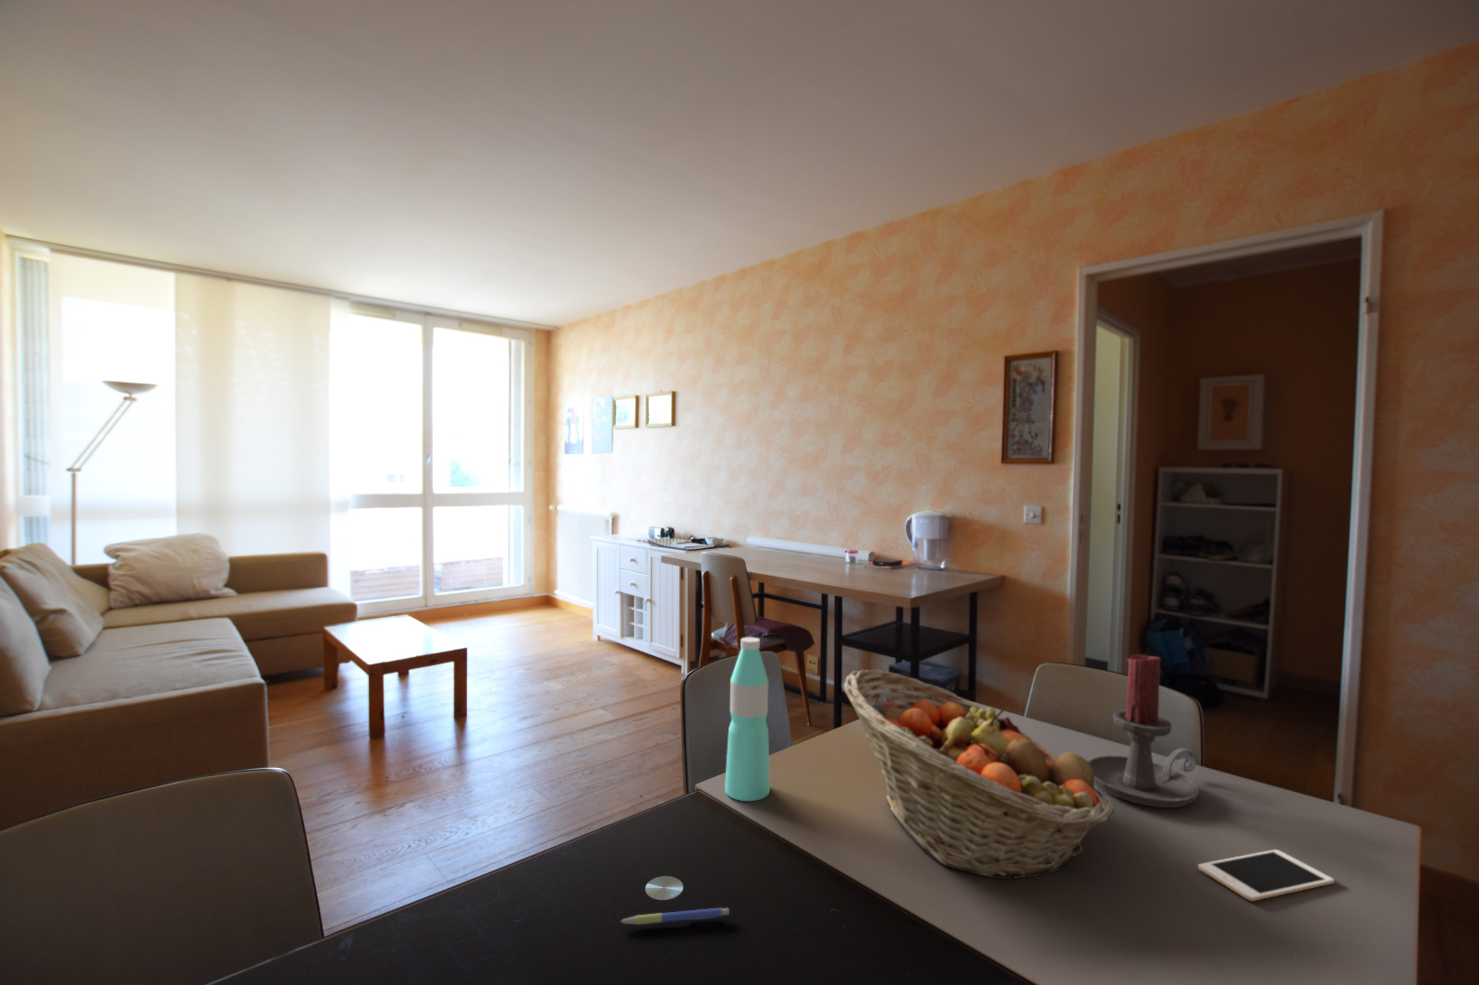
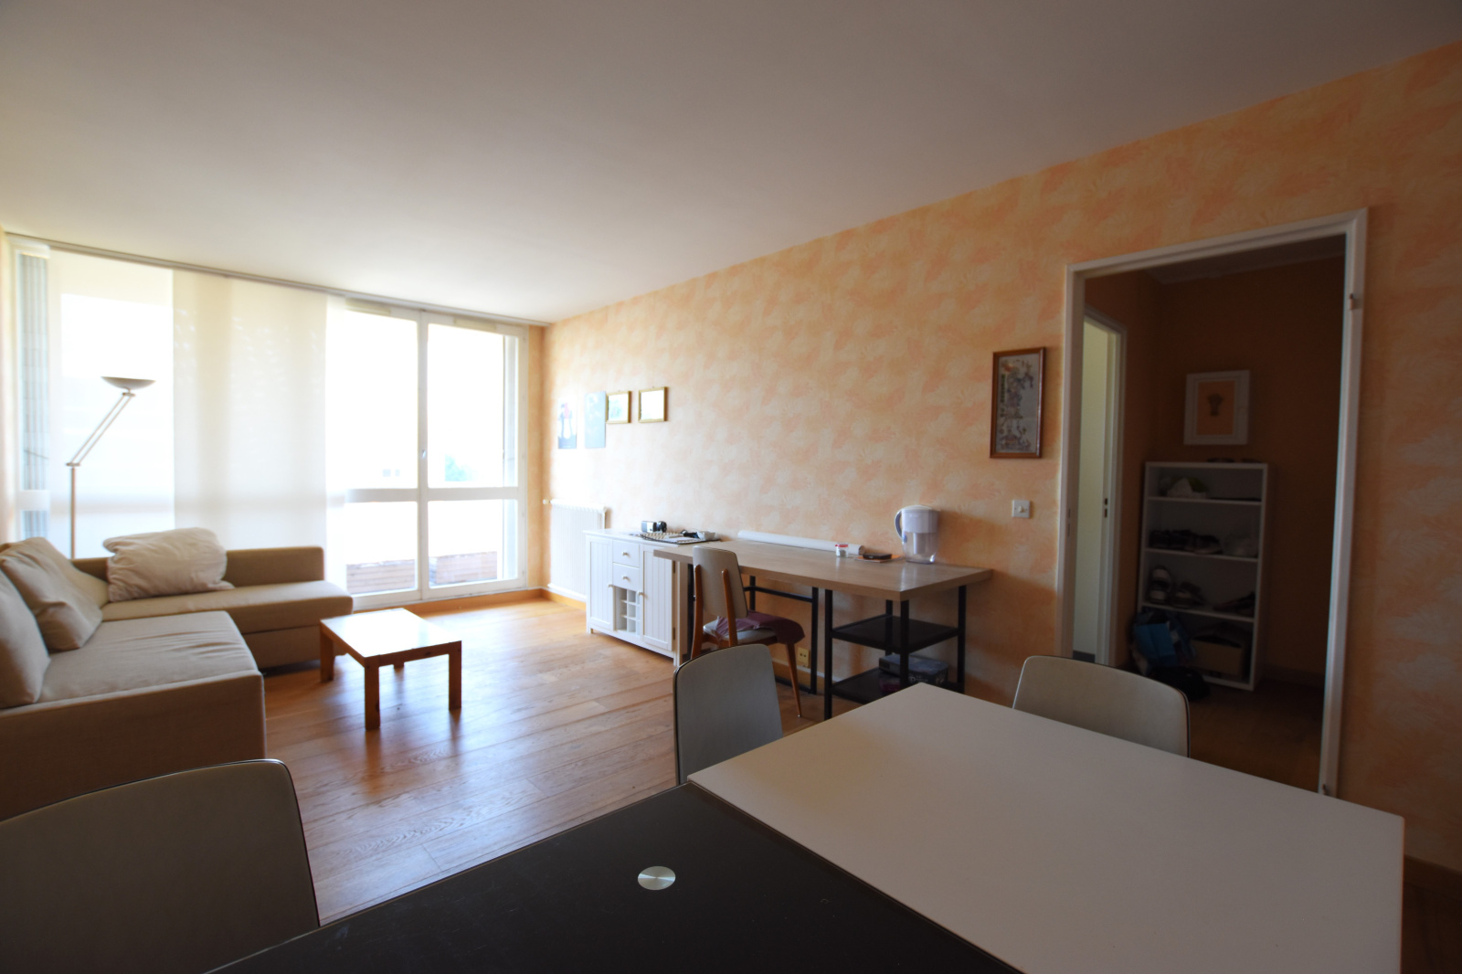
- cell phone (1265, 873)
- pen (675, 916)
- candle holder (1151, 719)
- water bottle (749, 715)
- fruit basket (963, 755)
